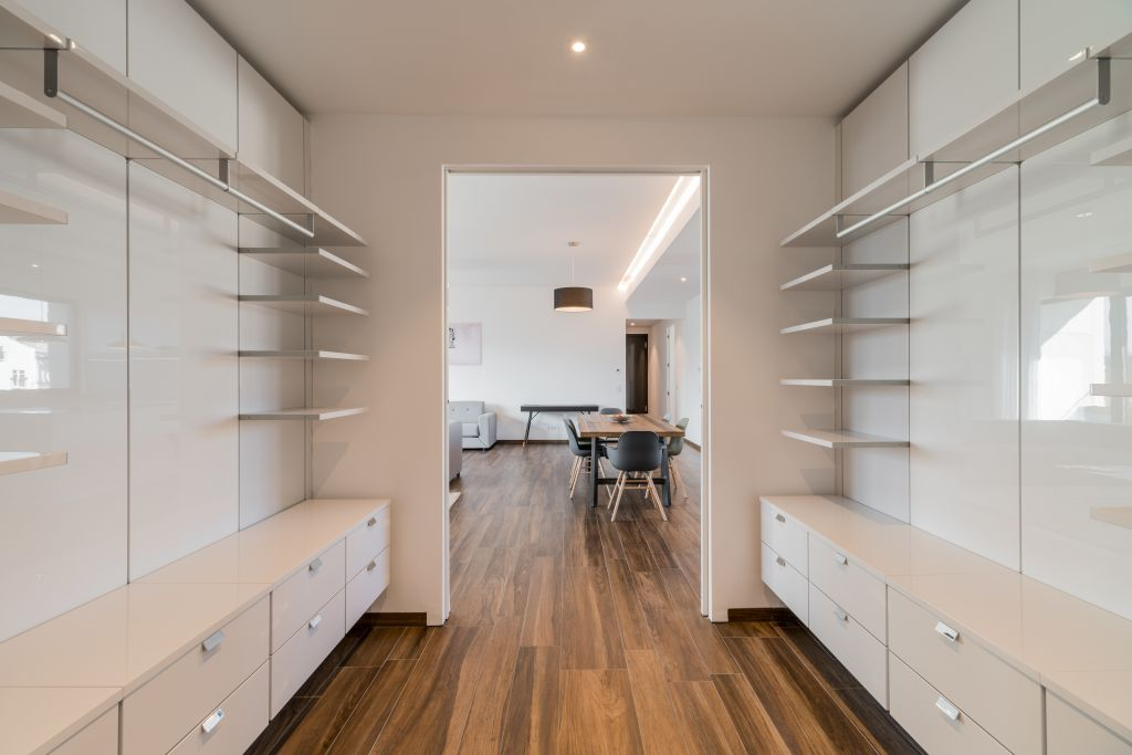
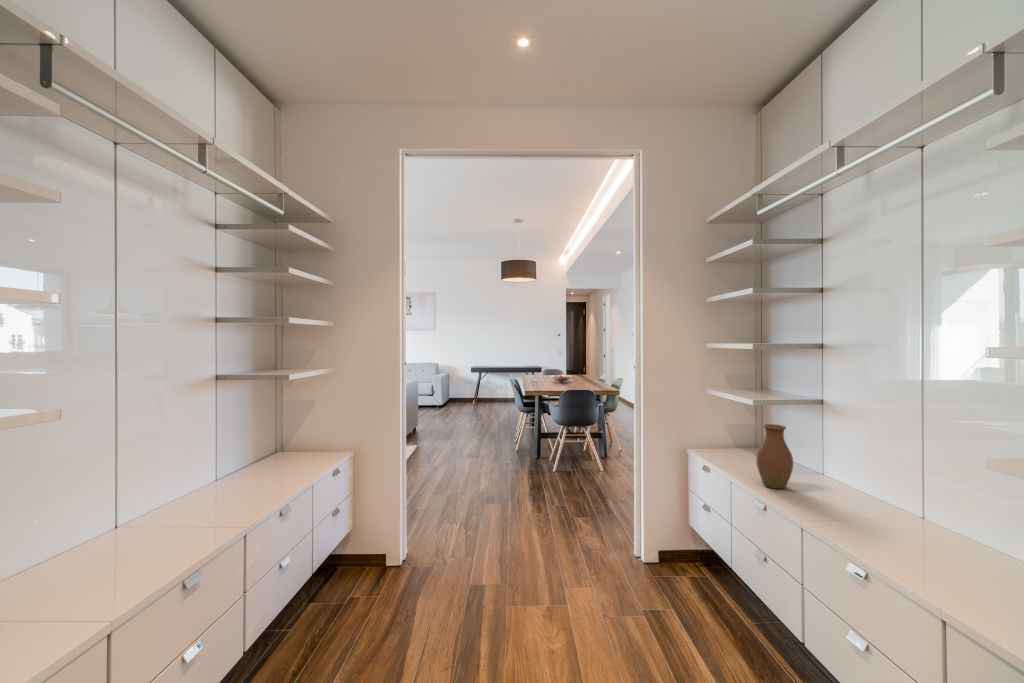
+ vase (774, 455)
